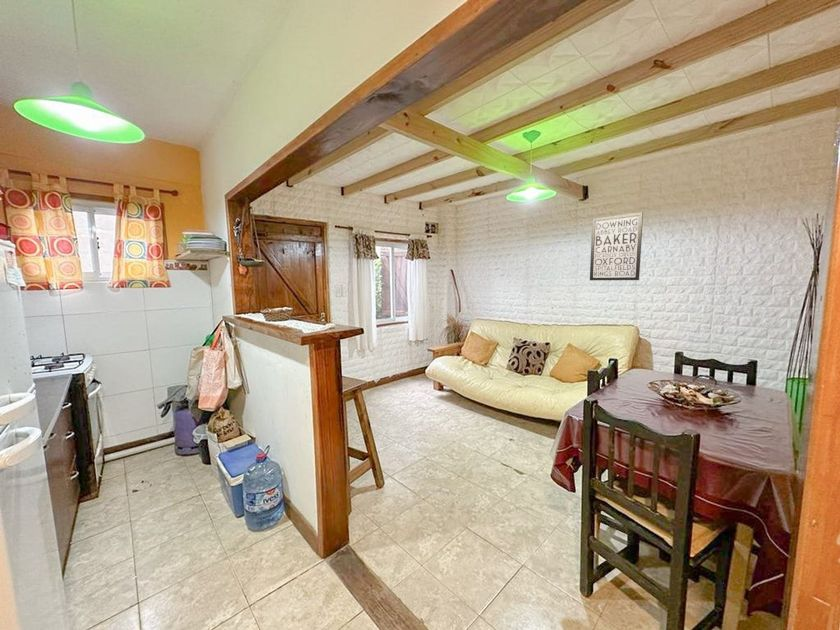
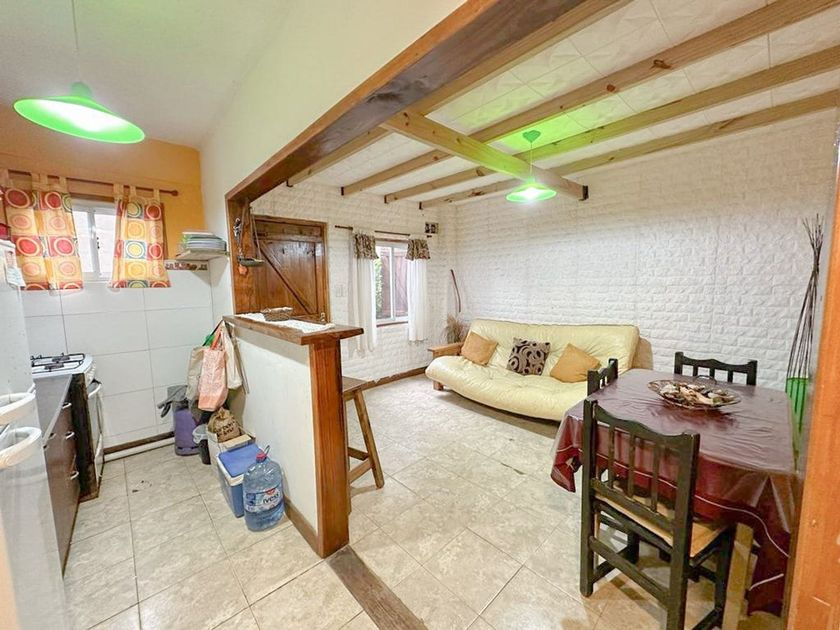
- wall art (614, 248)
